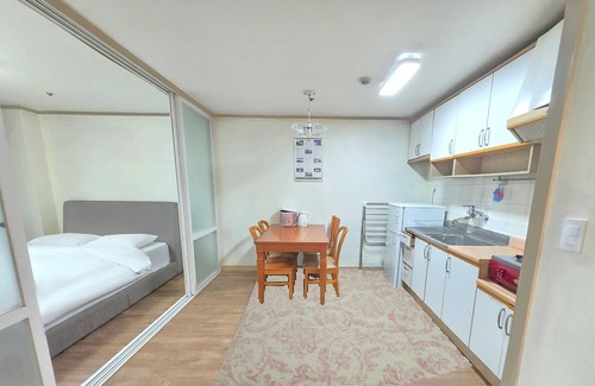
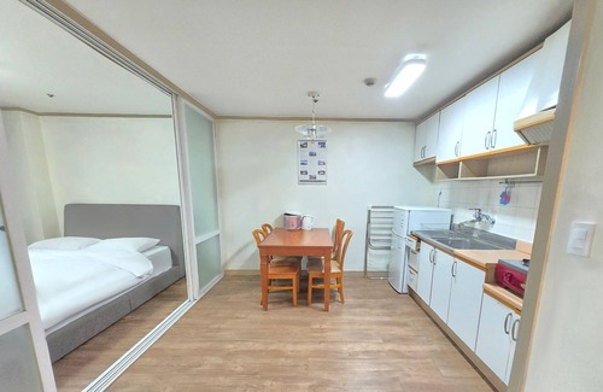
- rug (363, 304)
